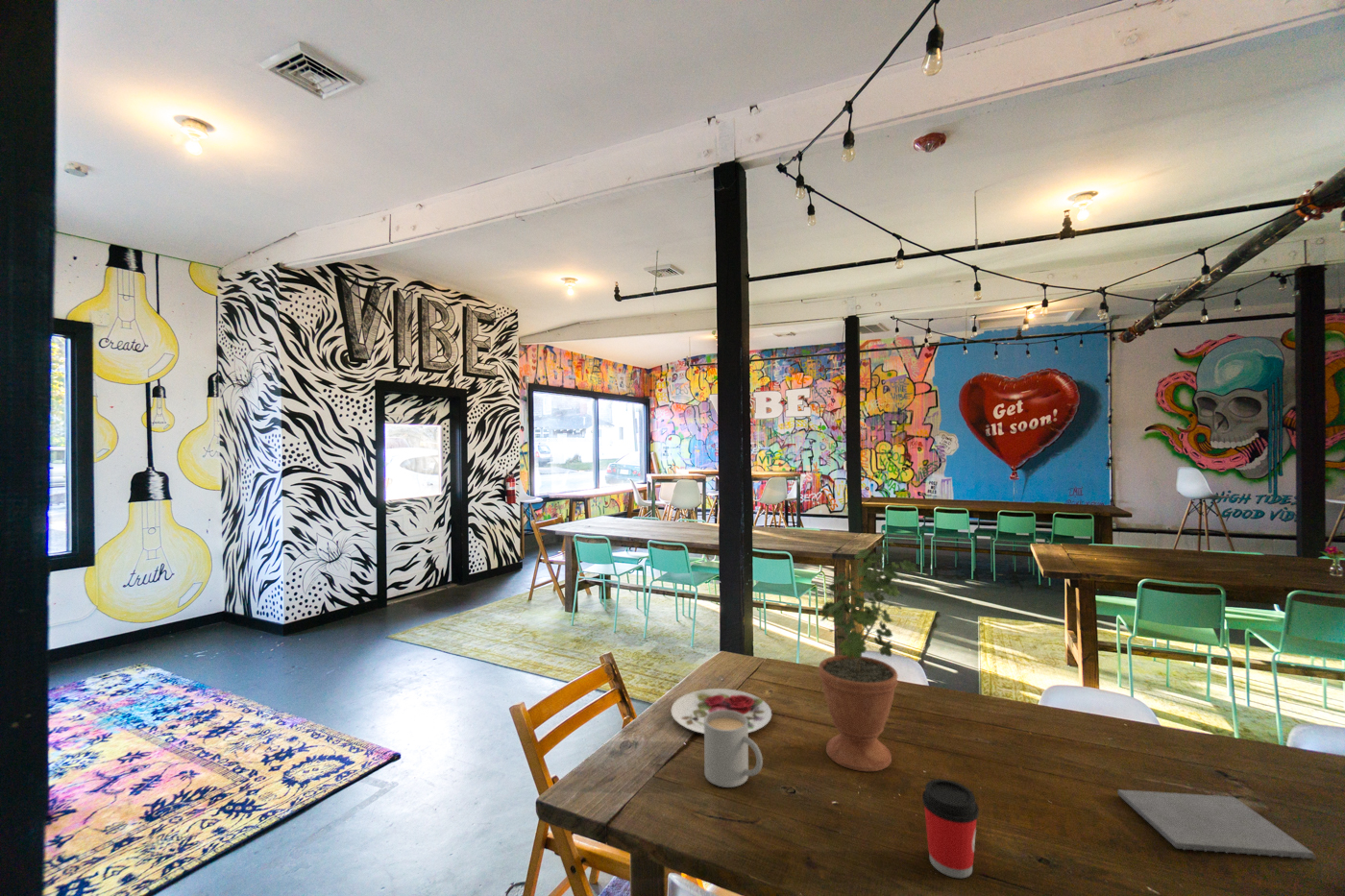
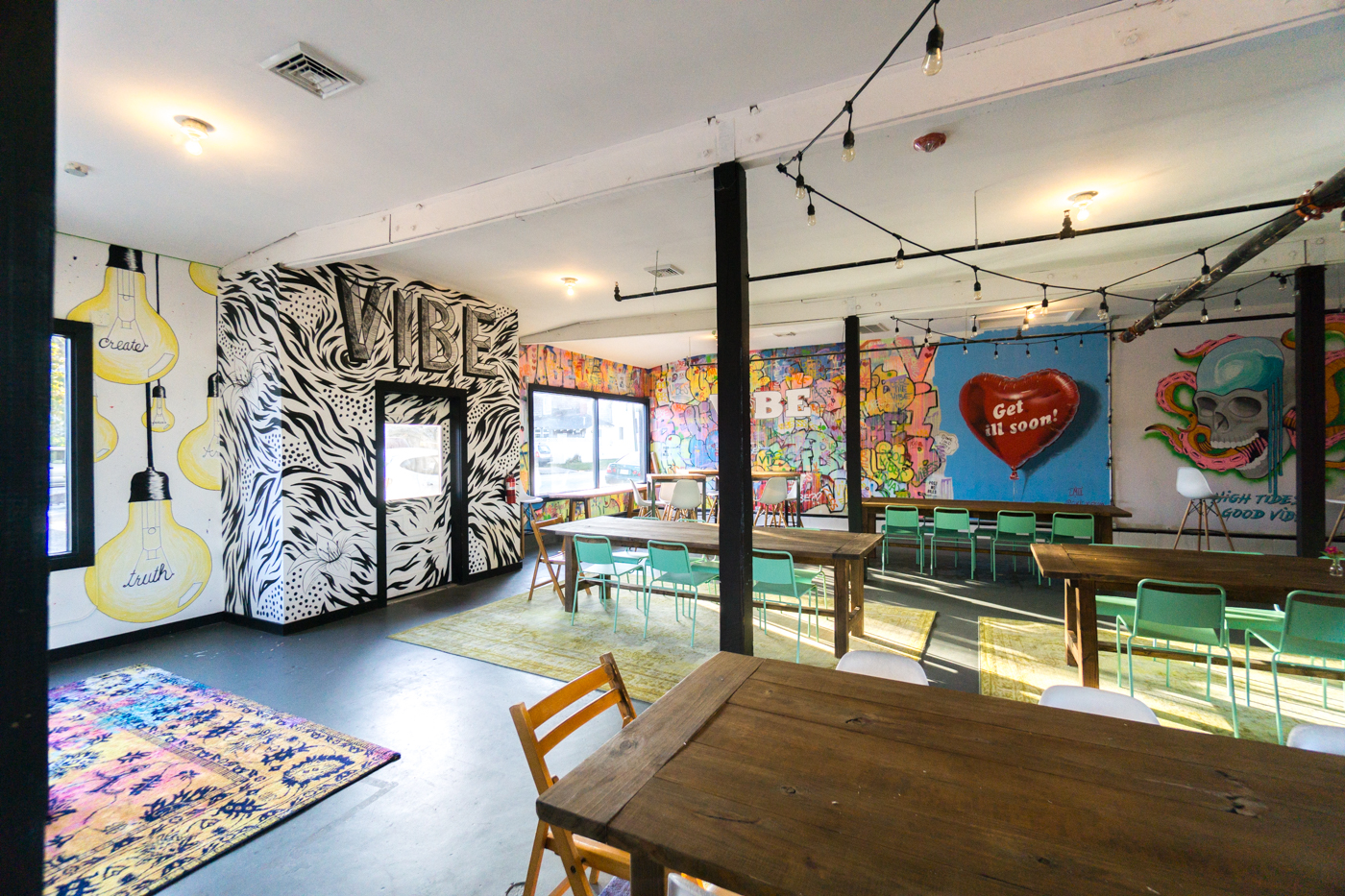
- coffee cup (950, 827)
- notepad (1207, 821)
- mug (730, 749)
- plate (721, 709)
- potted plant (865, 644)
